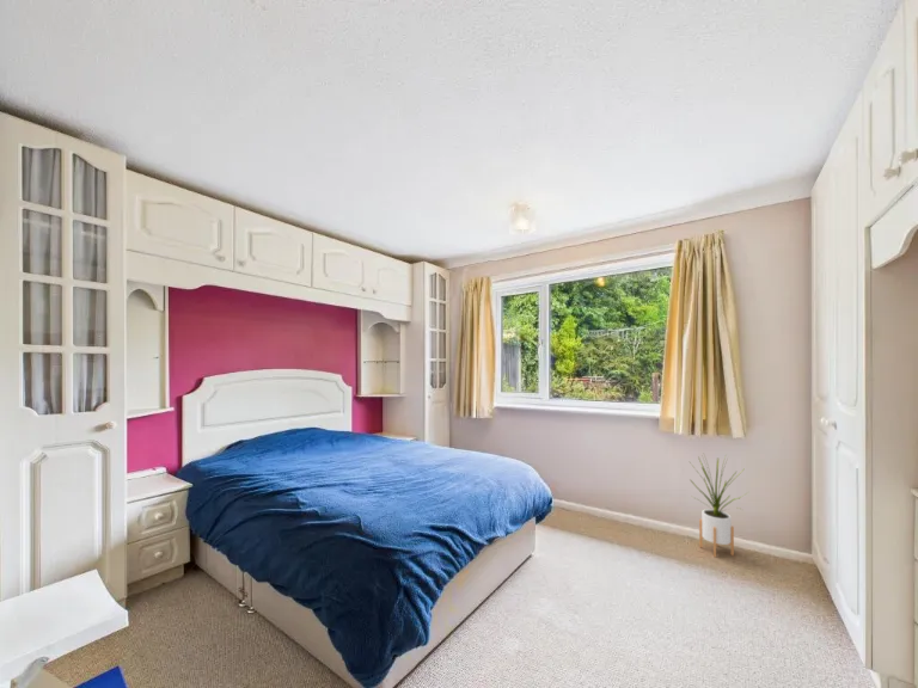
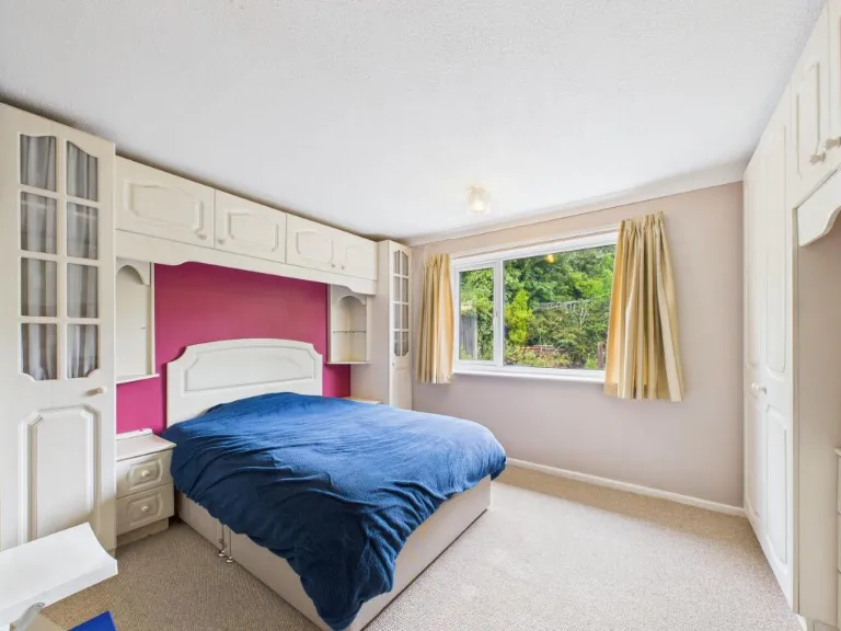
- house plant (717, 502)
